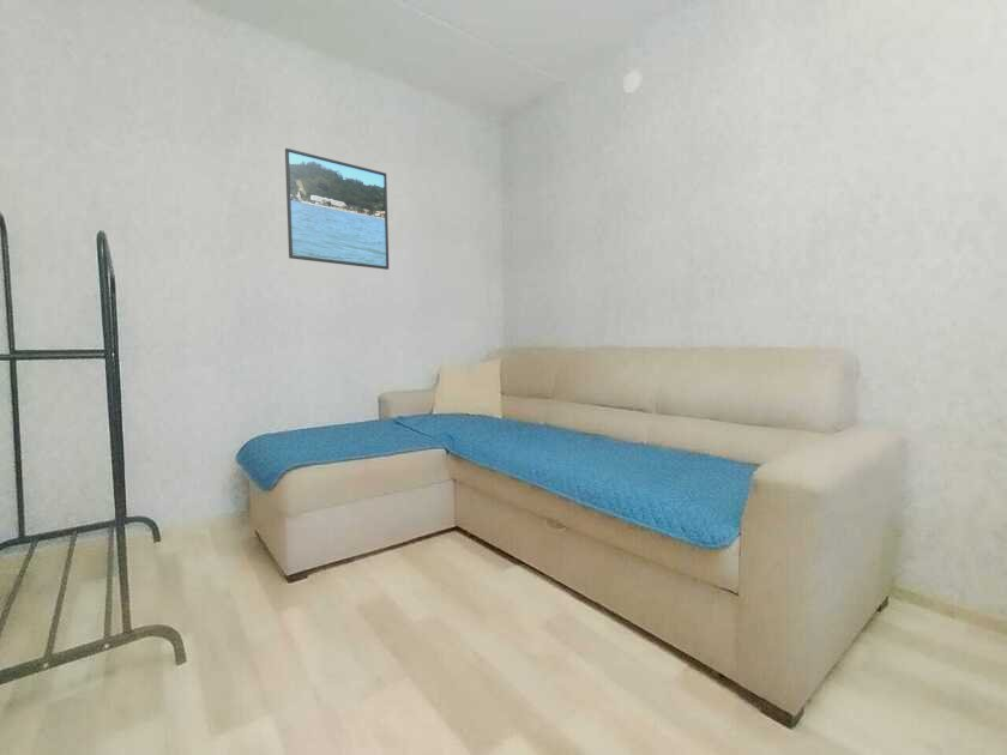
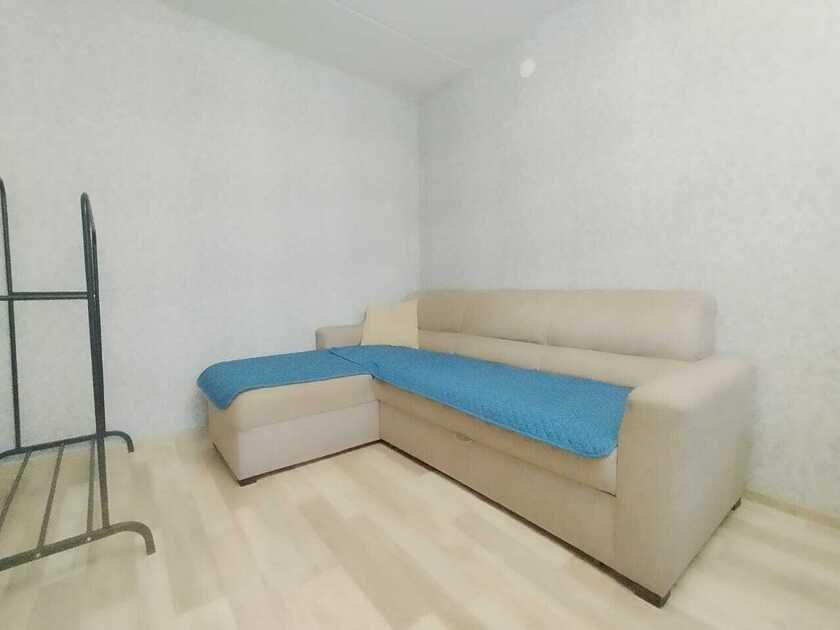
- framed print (340, 212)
